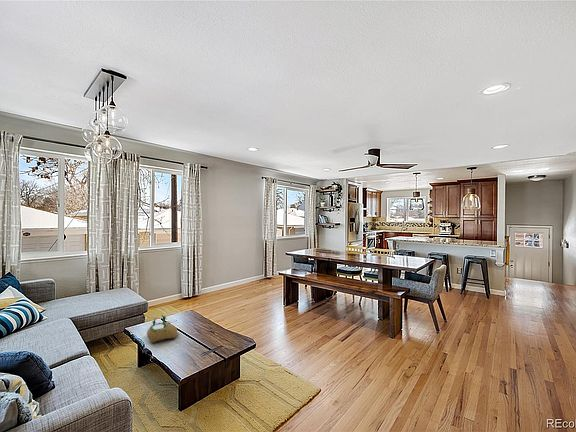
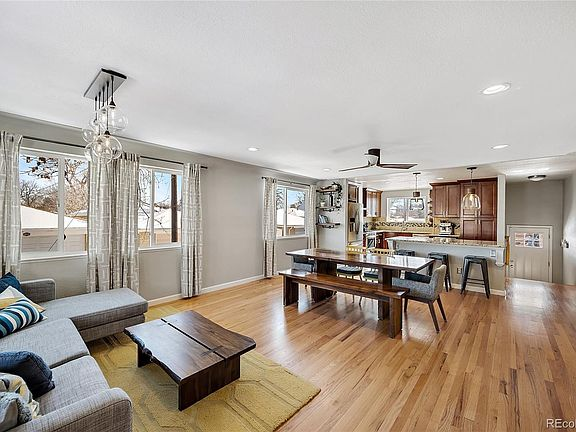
- succulent planter (162, 326)
